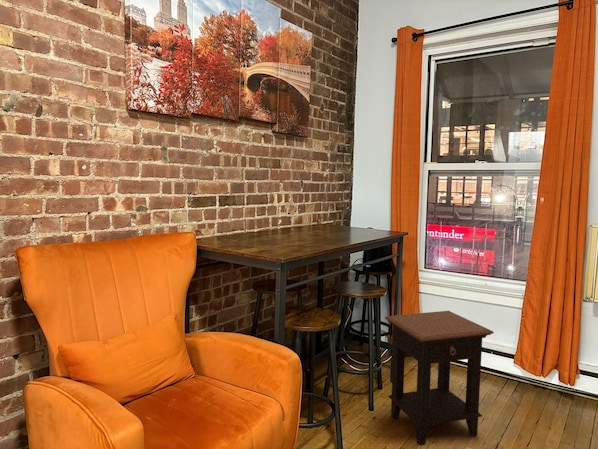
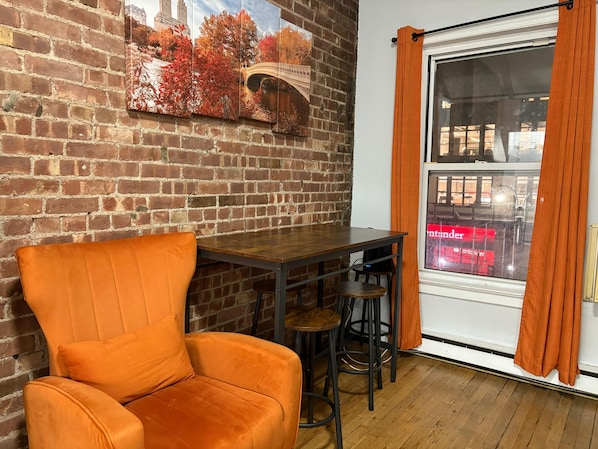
- side table (438, 374)
